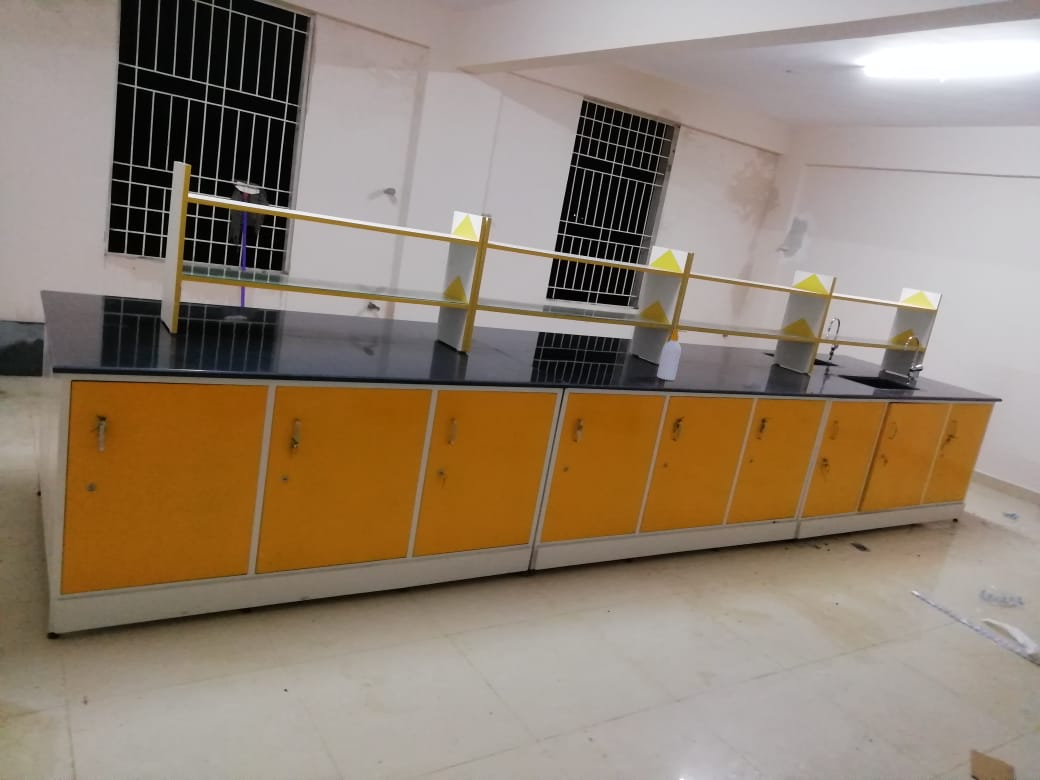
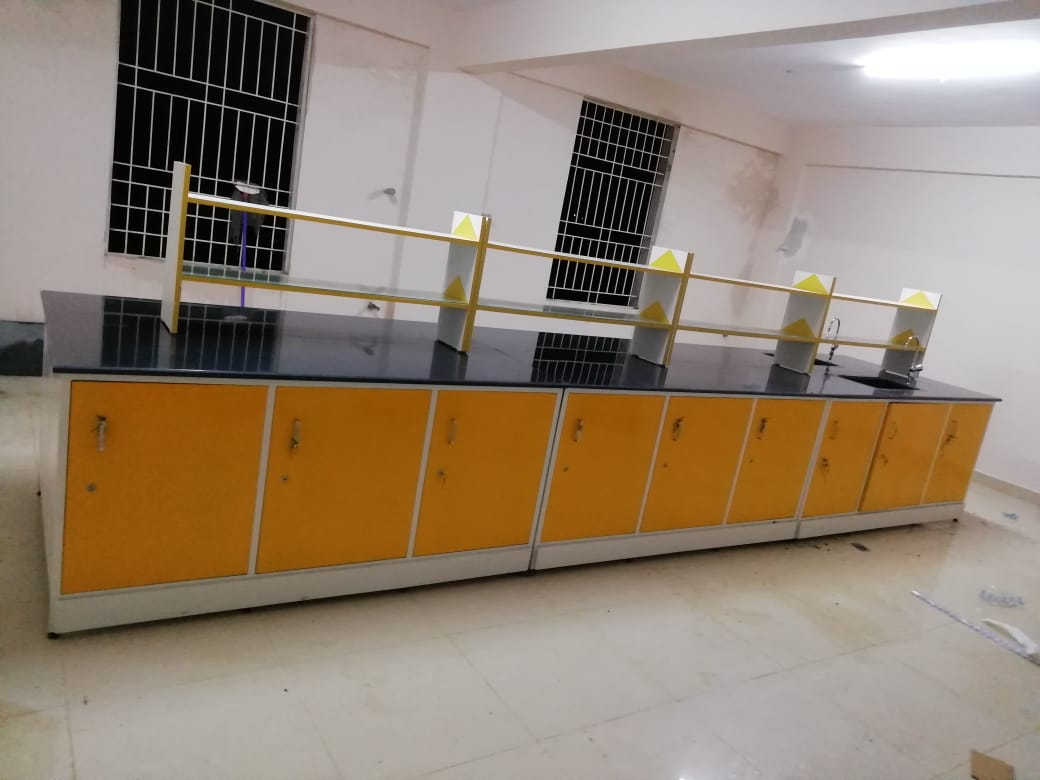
- soap bottle (671, 354)
